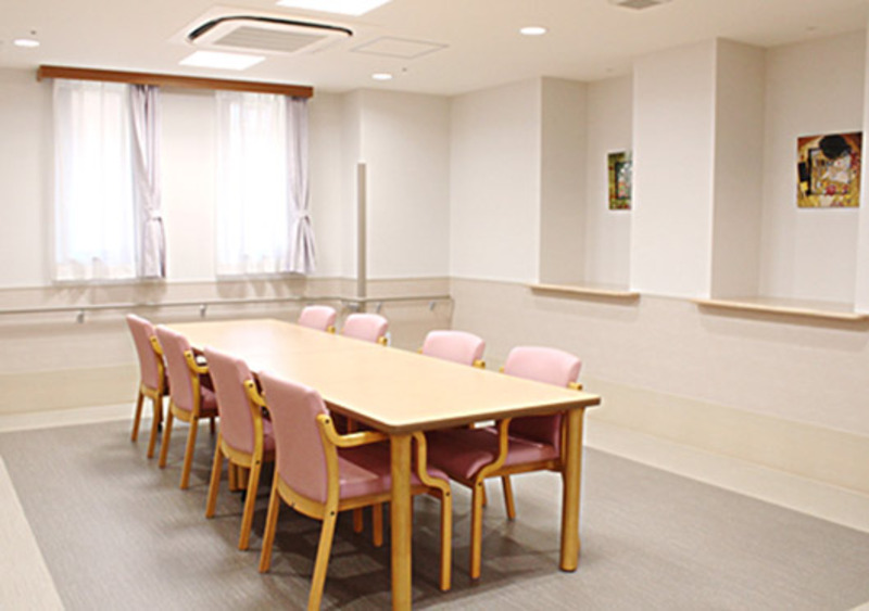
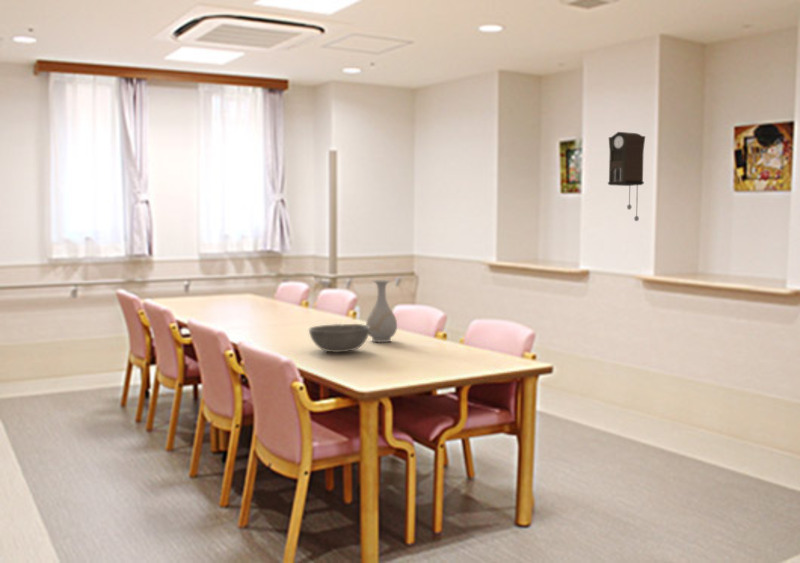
+ vase (381, 310)
+ bowl (339, 338)
+ pendulum clock (625, 176)
